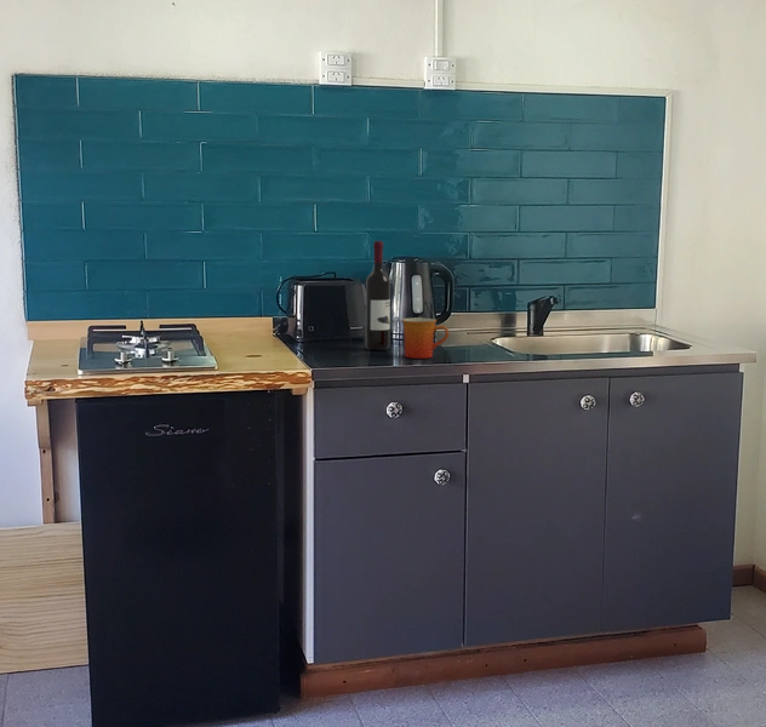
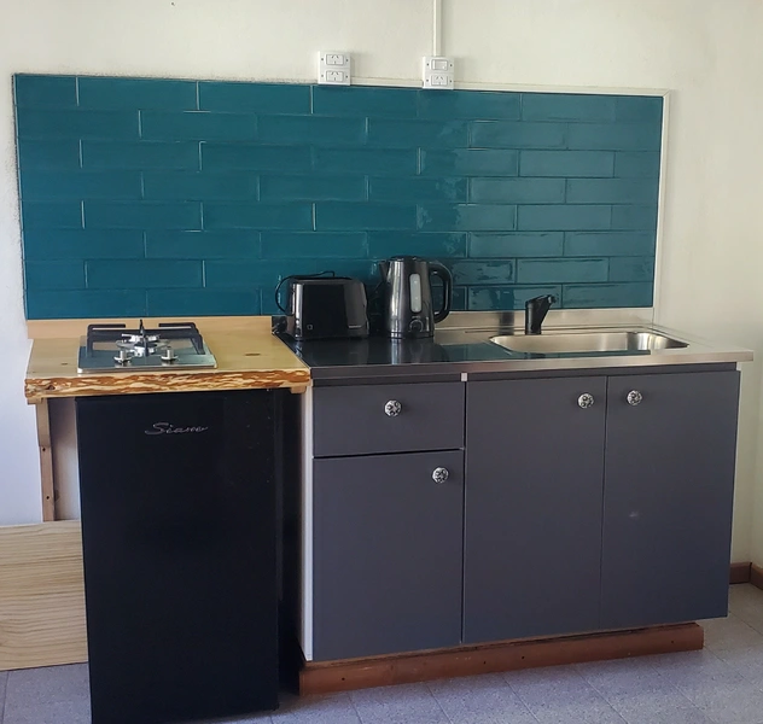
- mug (422, 338)
- wine bottle (377, 294)
